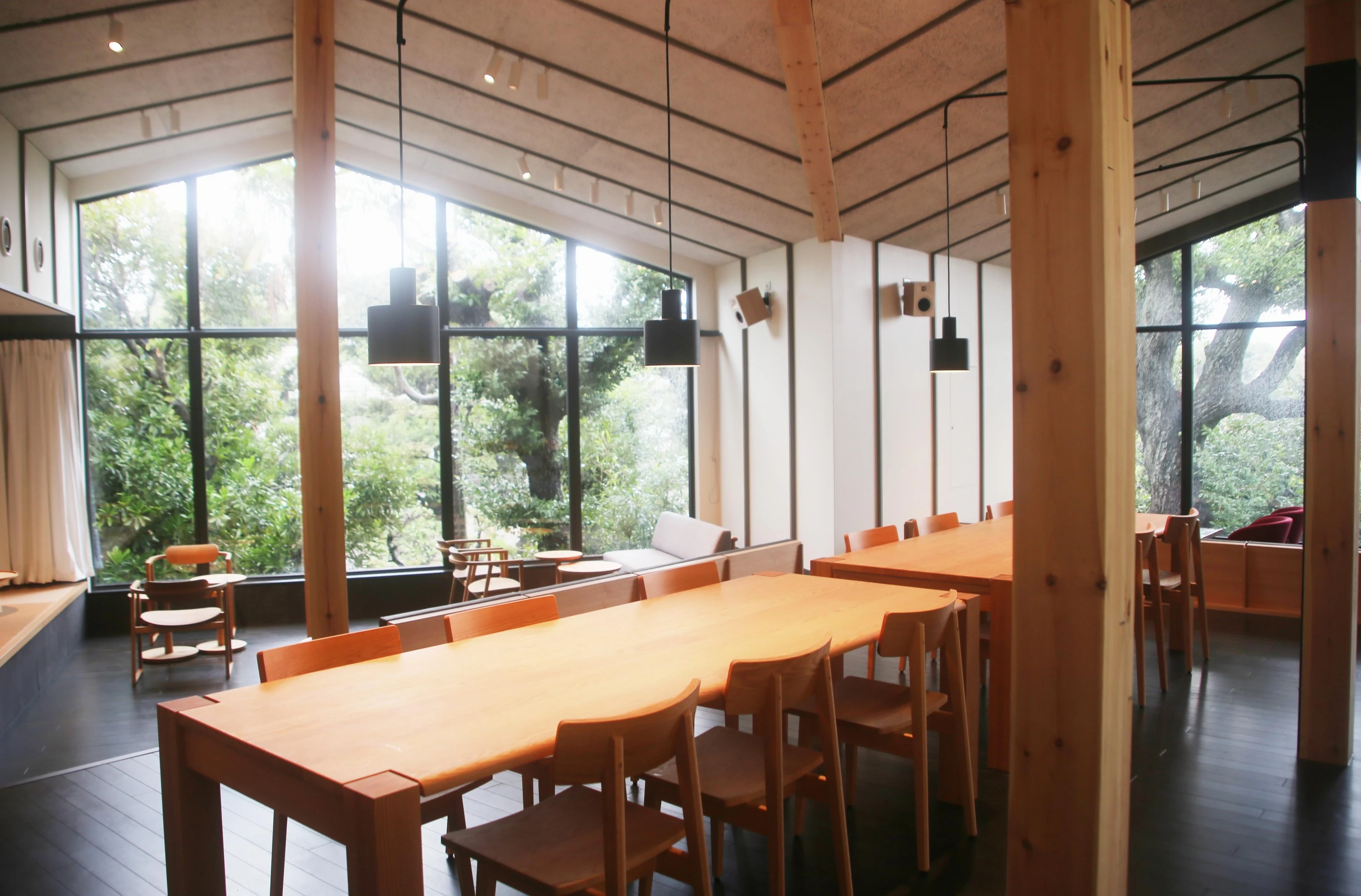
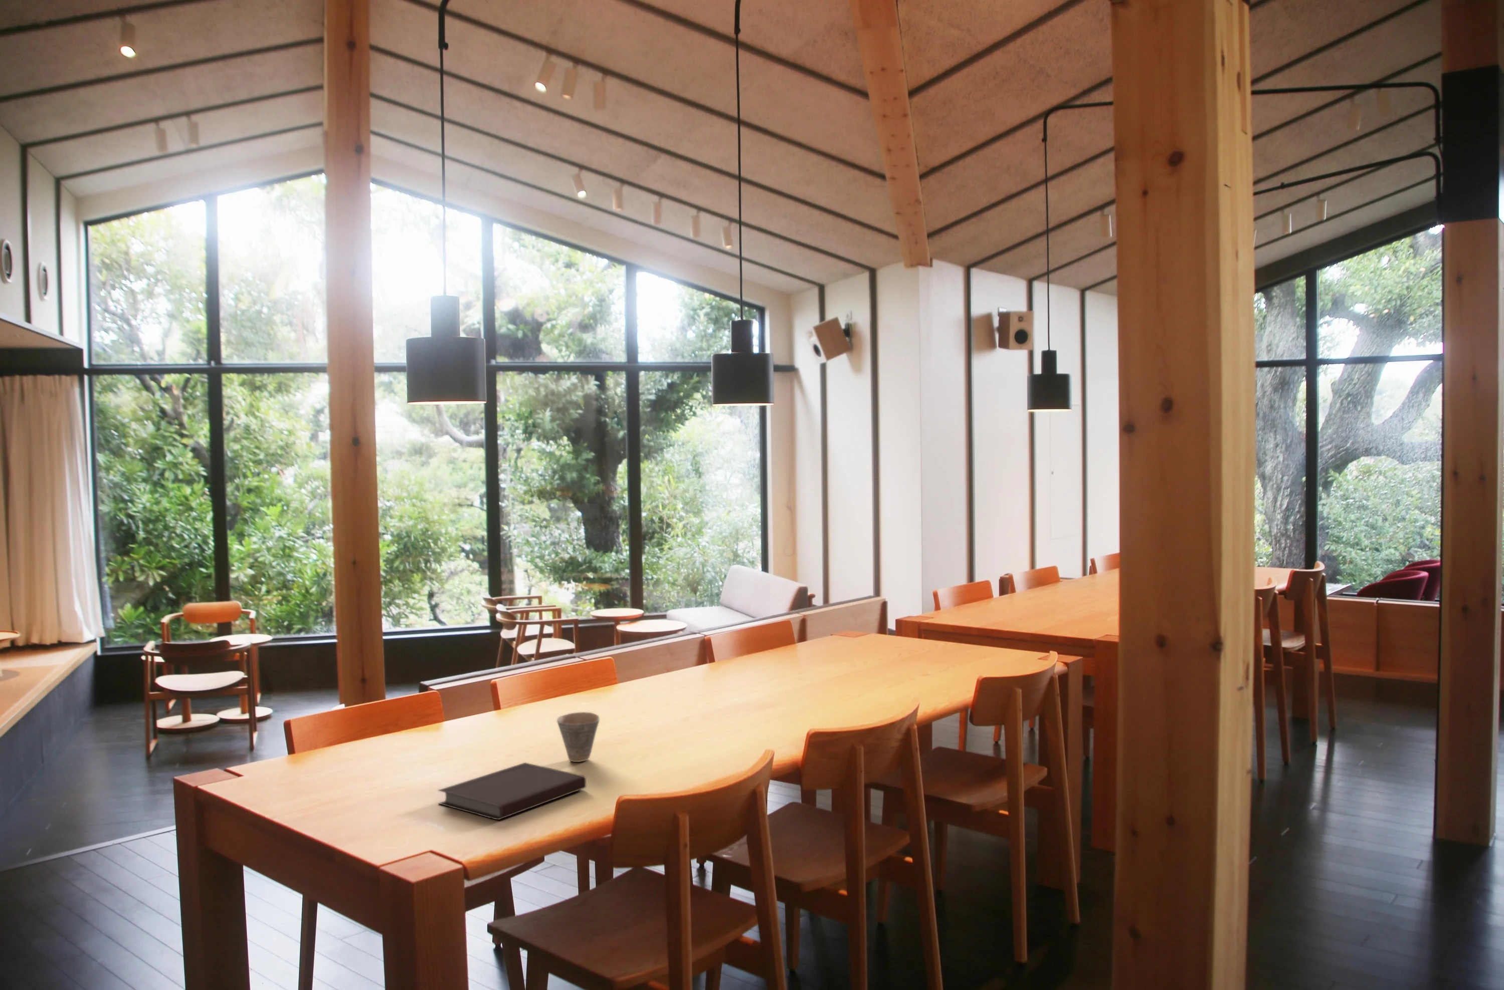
+ cup (579, 738)
+ notebook (514, 790)
